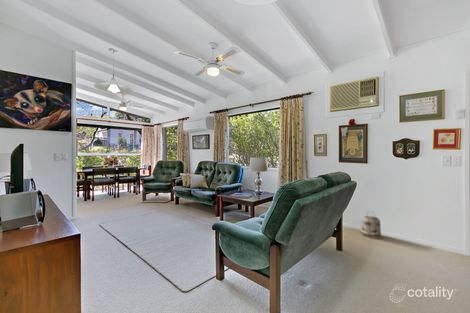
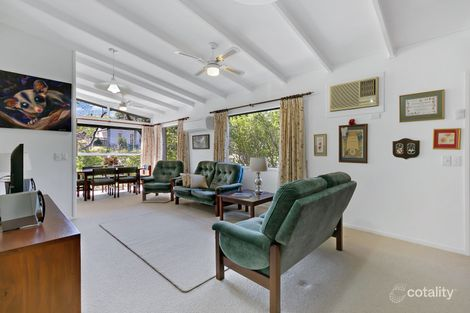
- basket (370, 223)
